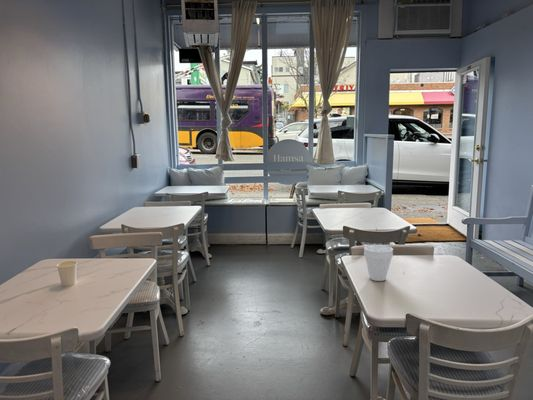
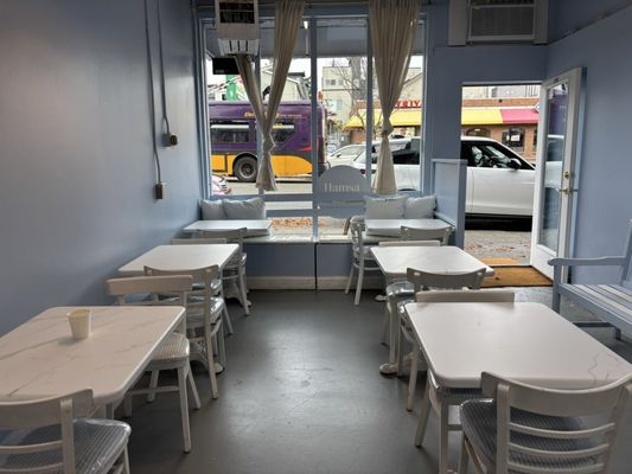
- cup (378, 263)
